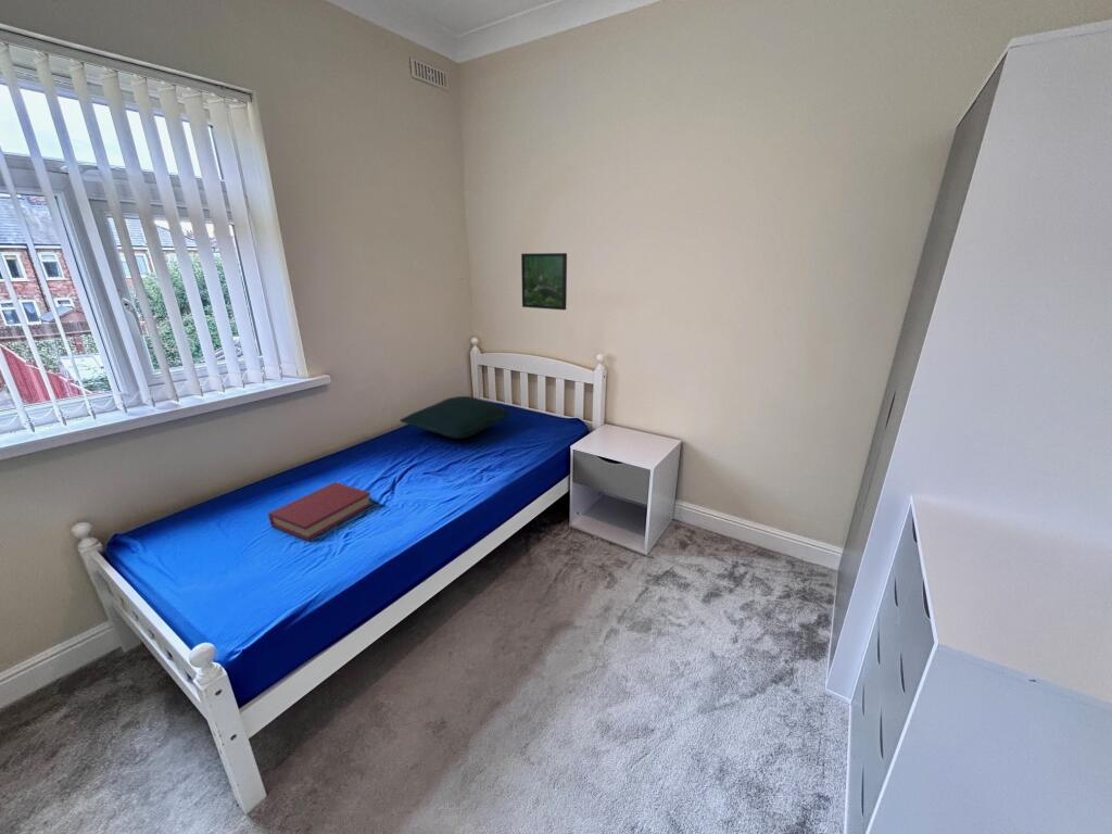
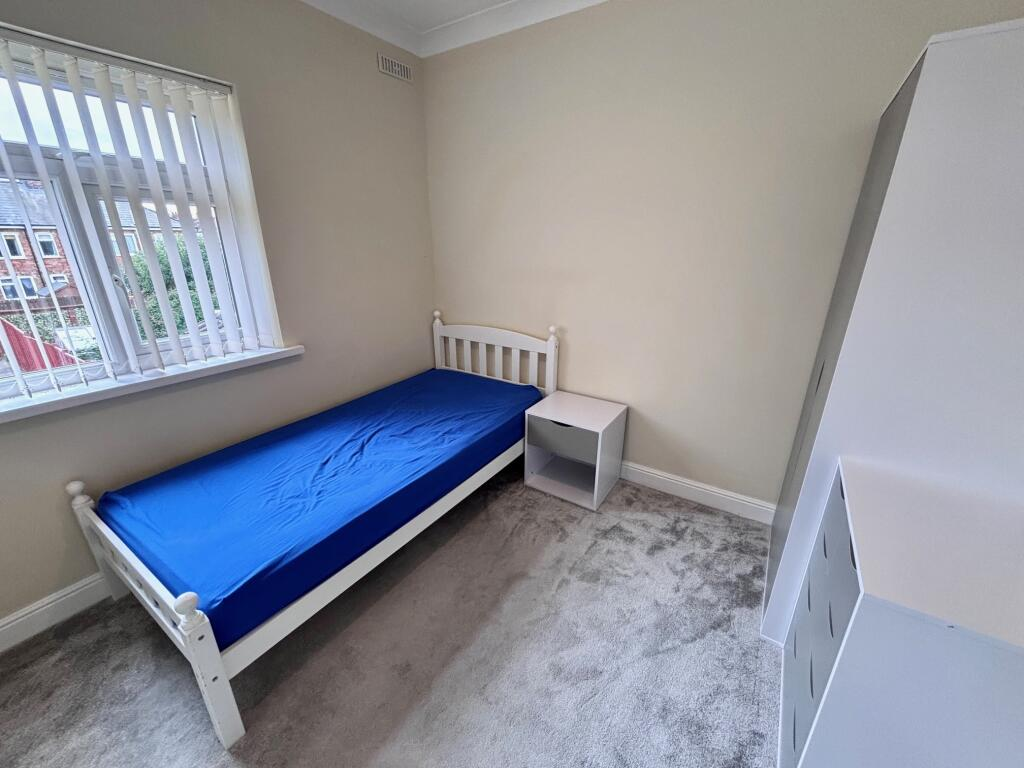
- pillow (456, 417)
- hardback book (321, 508)
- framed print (543, 281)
